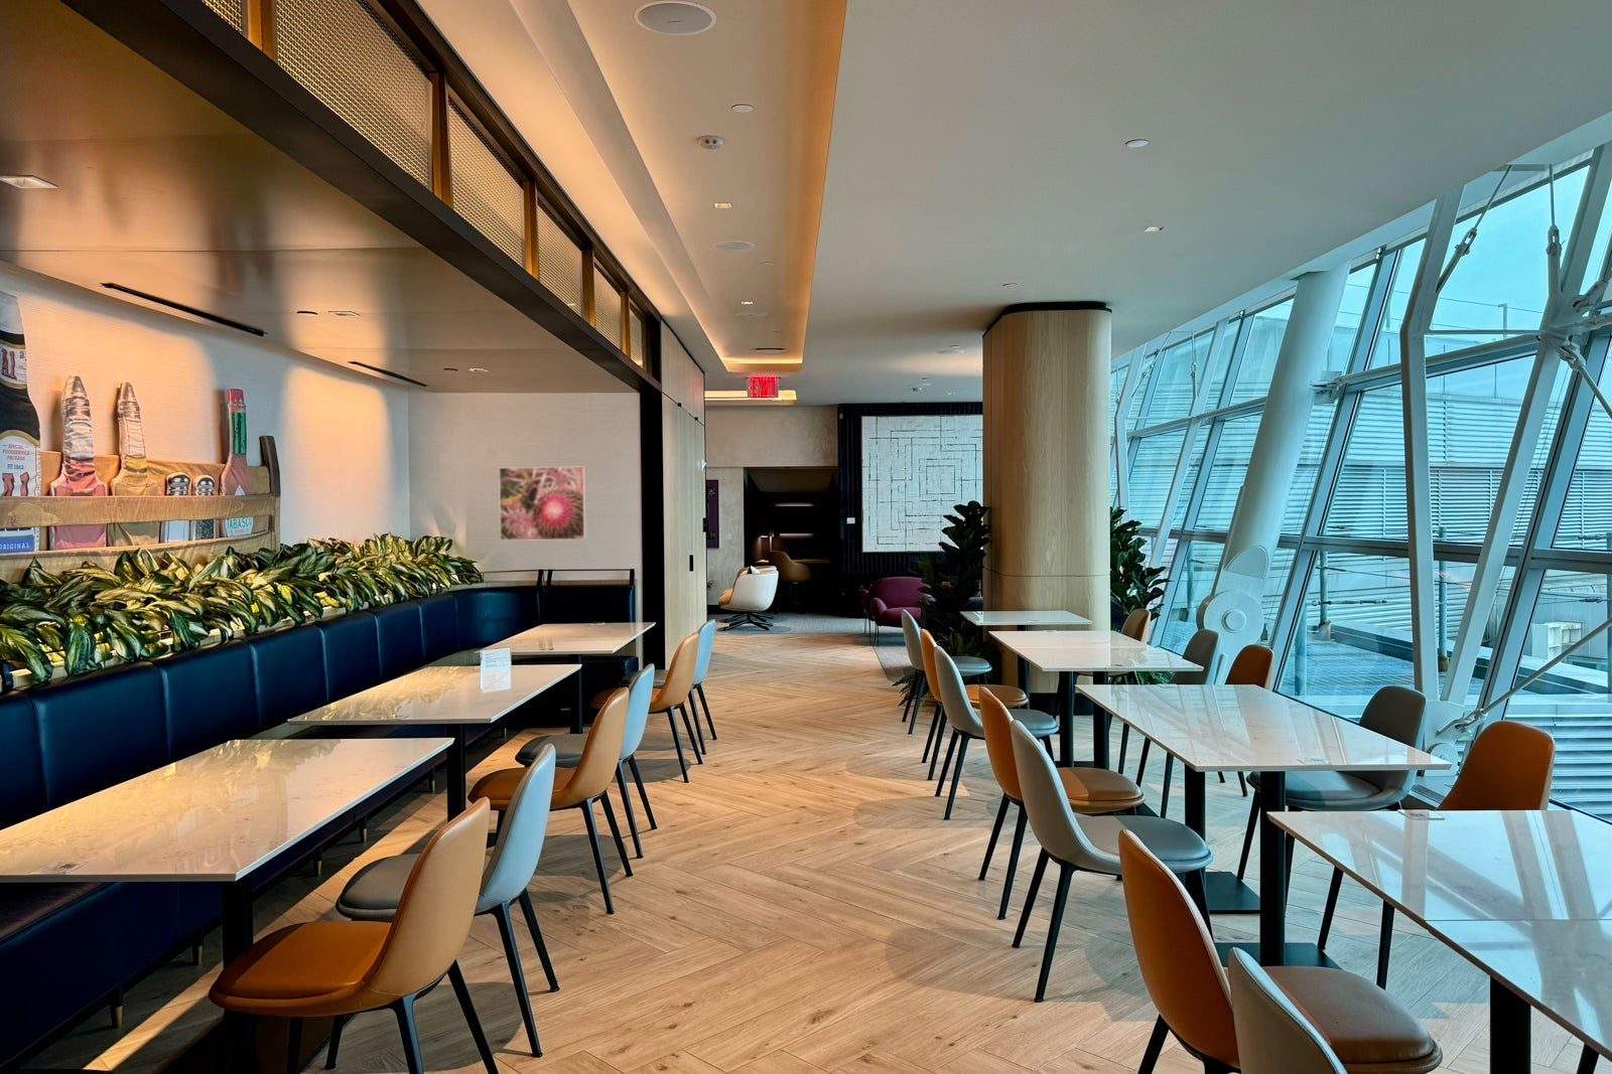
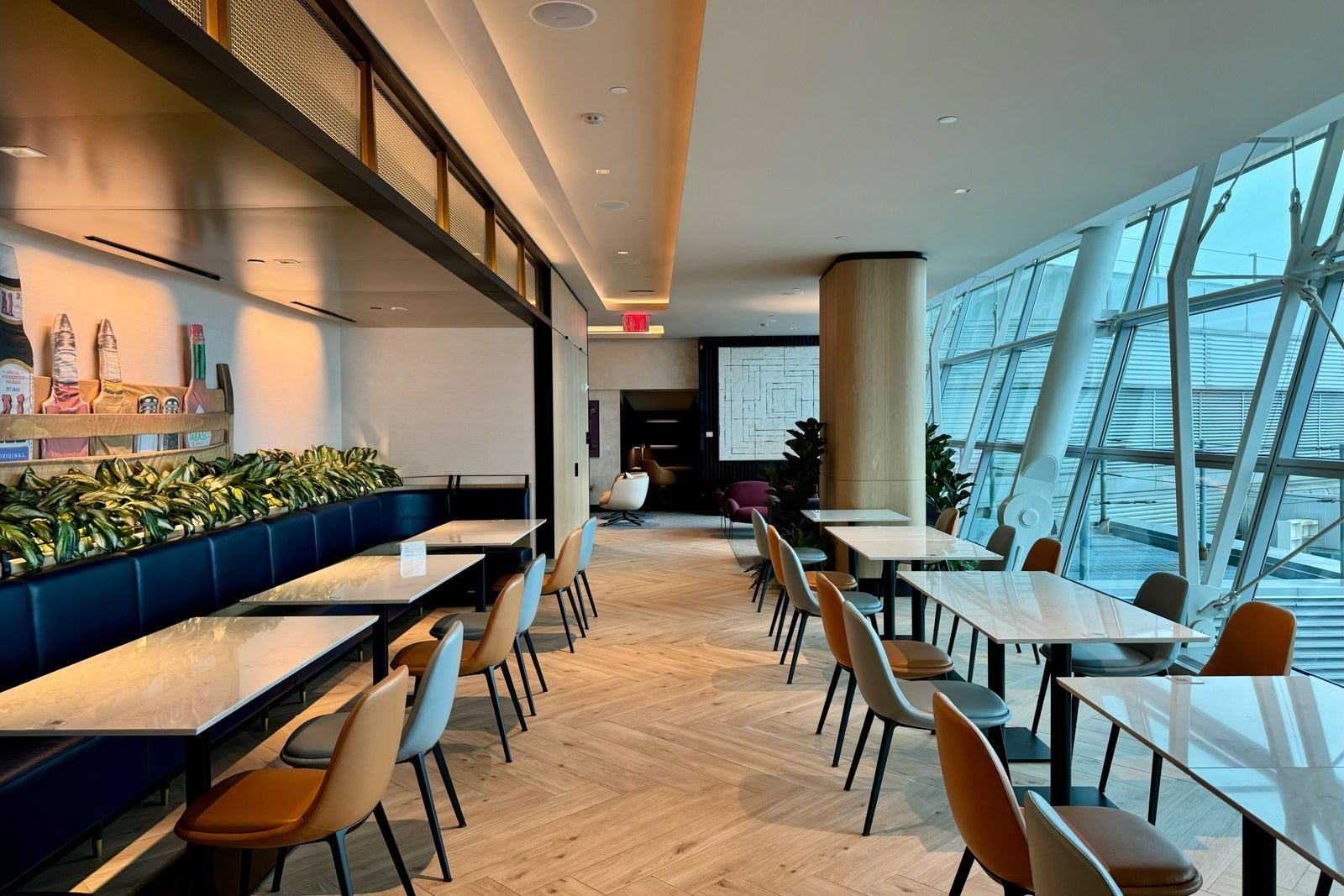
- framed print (542, 503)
